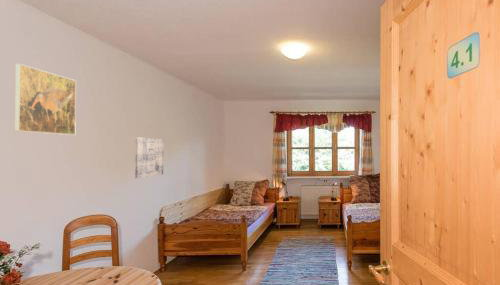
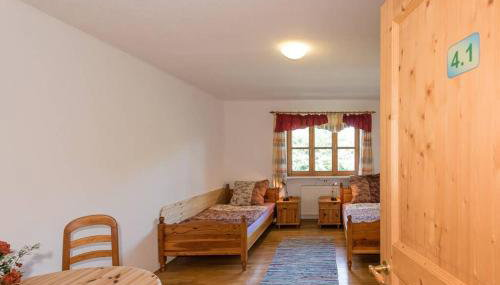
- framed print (48, 103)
- wall art (150, 157)
